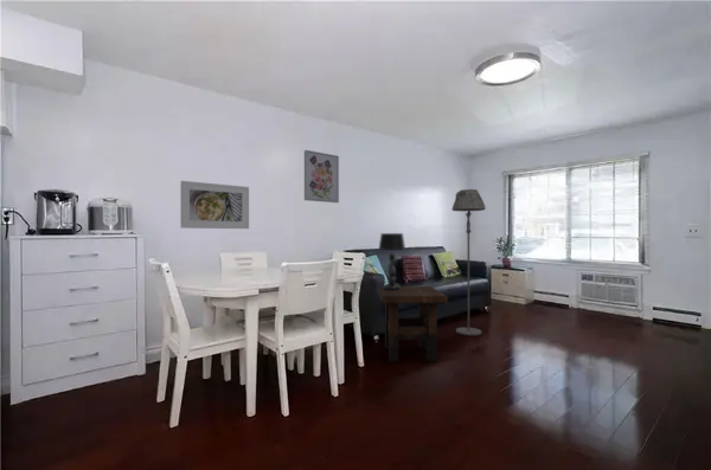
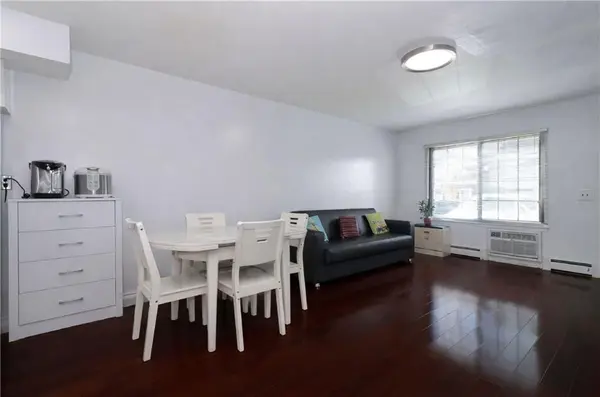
- floor lamp (468, 260)
- side table (409, 322)
- wall art (321, 176)
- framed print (217, 206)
- table lamp (391, 260)
